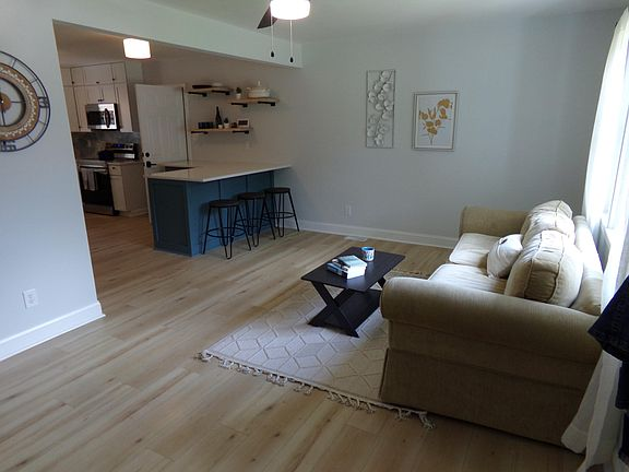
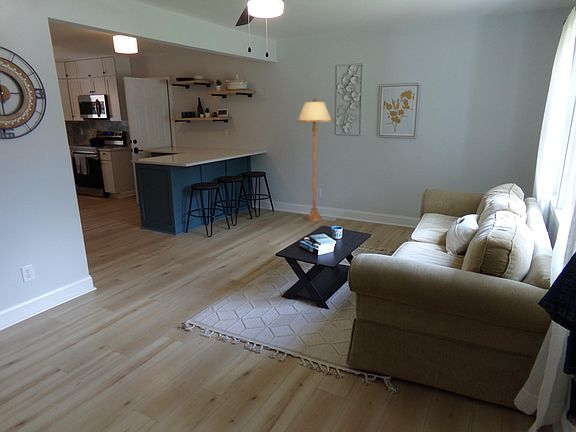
+ floor lamp (314, 161)
